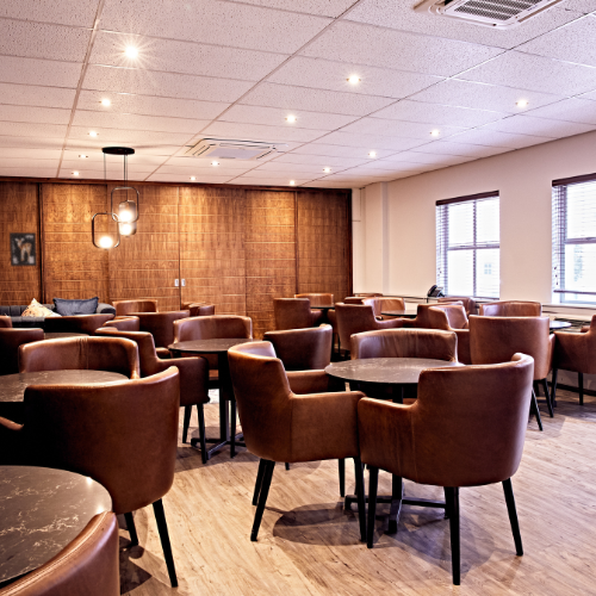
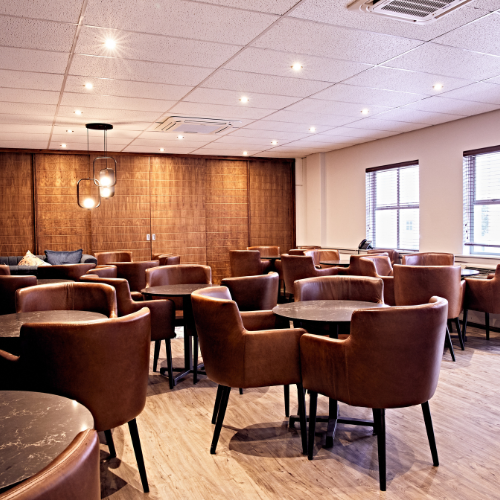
- wall art (23, 249)
